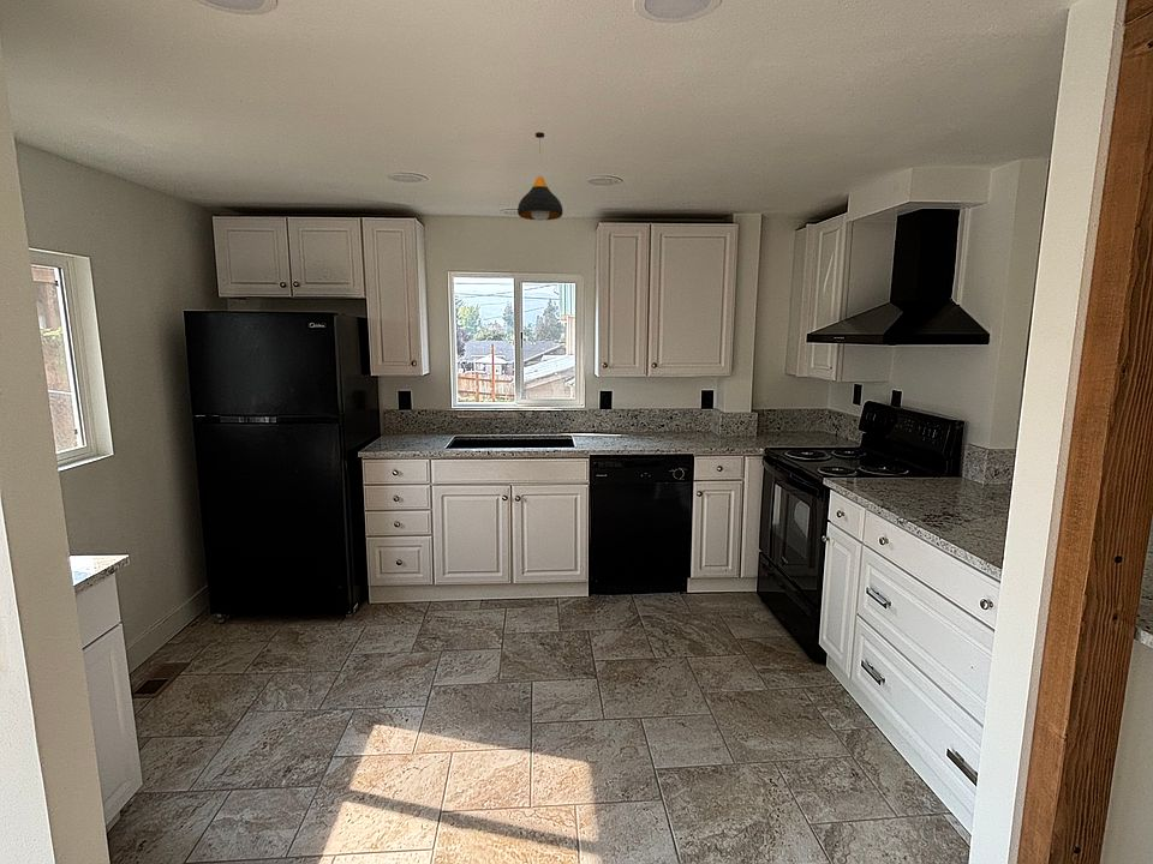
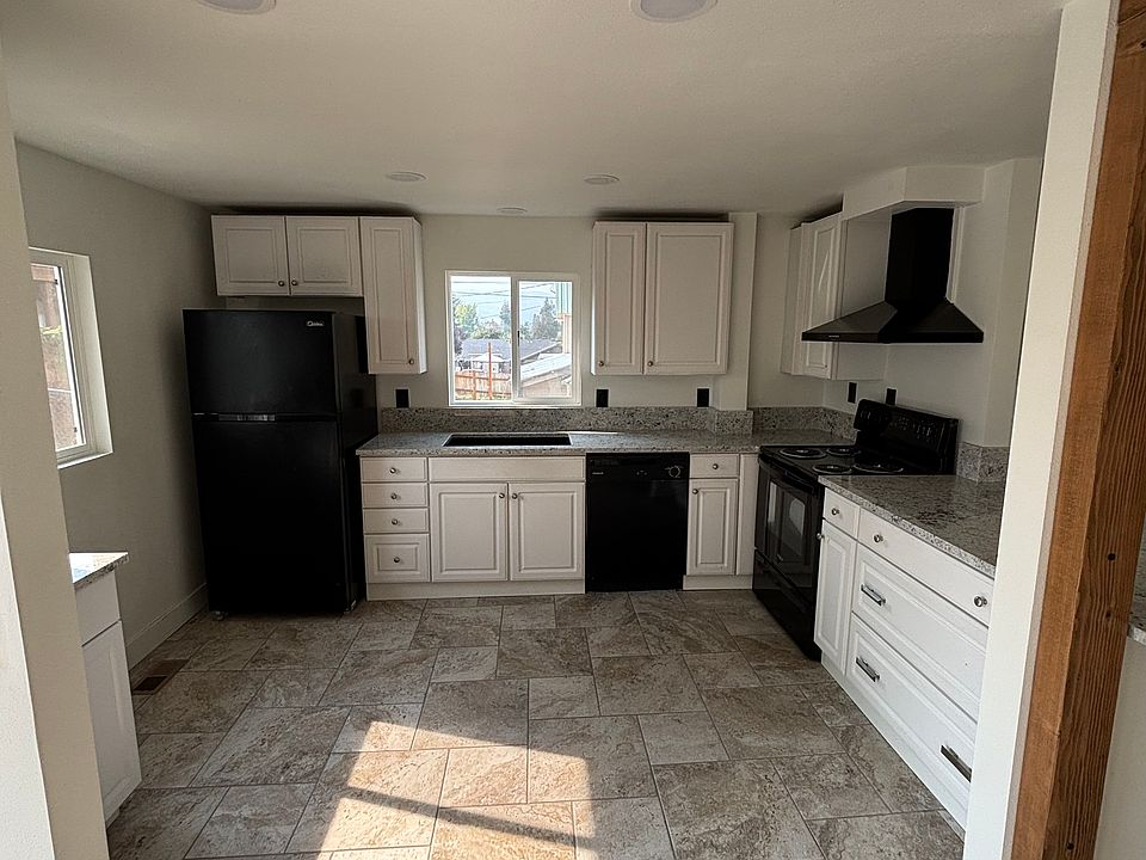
- pendant light (539, 176)
